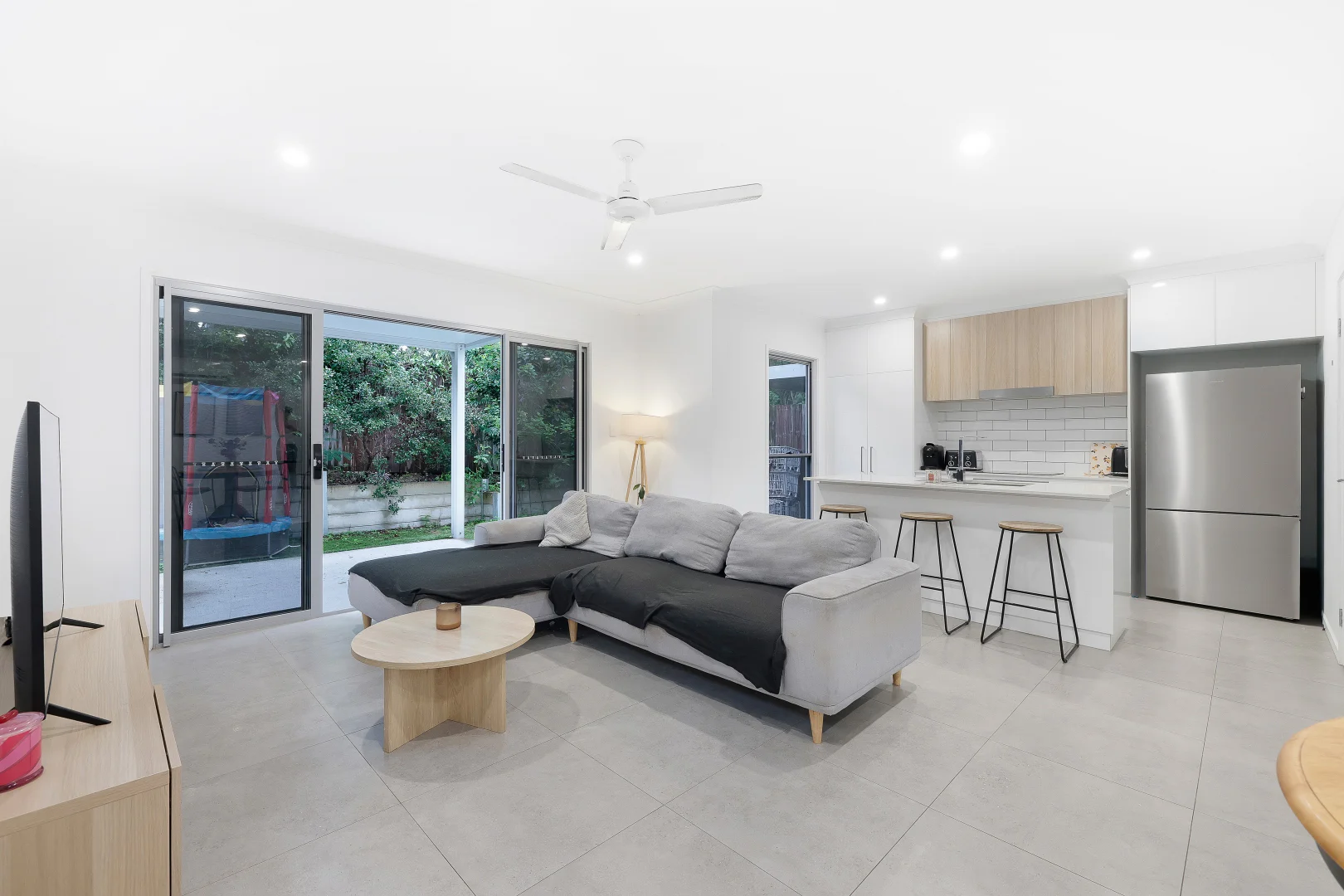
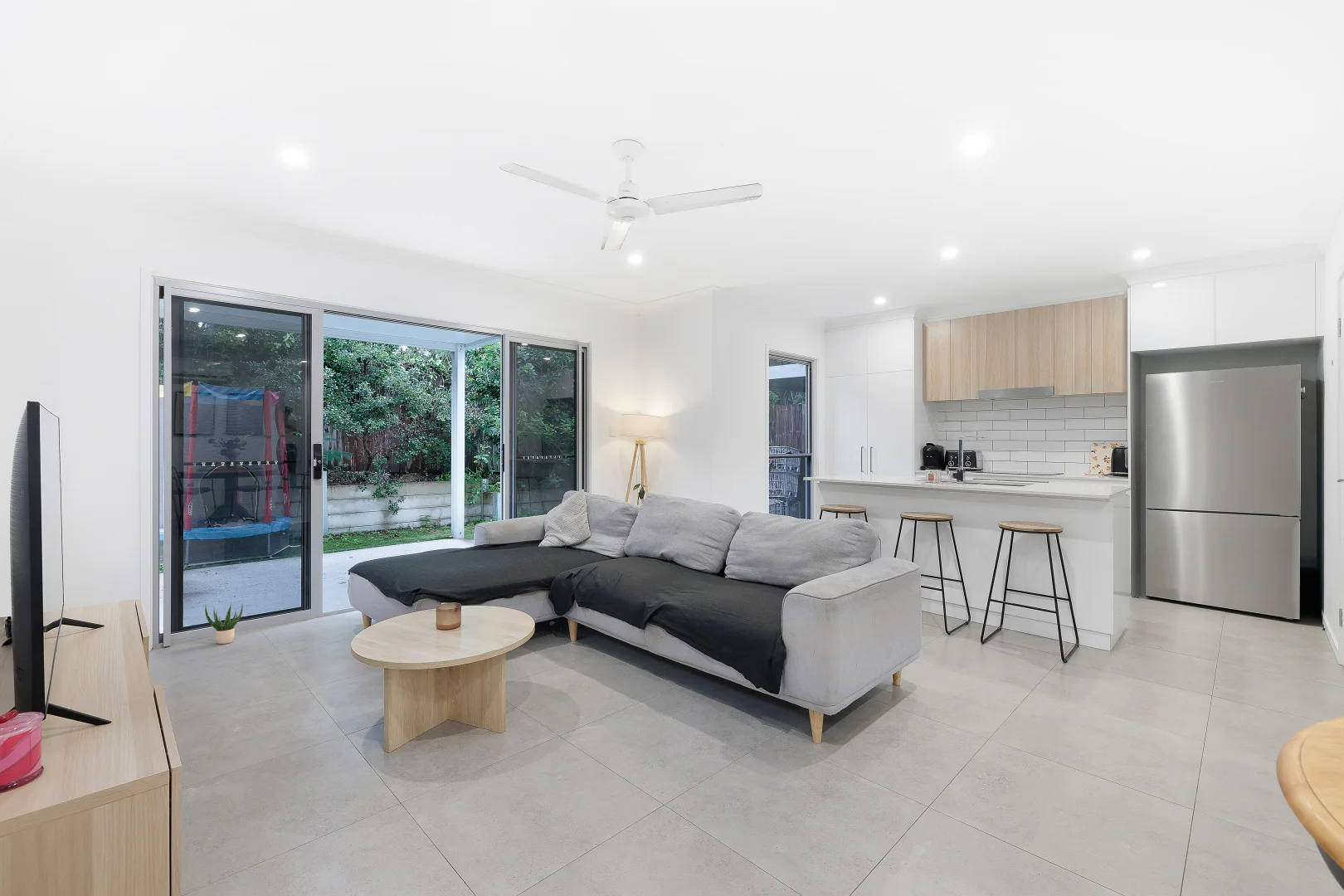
+ potted plant (224, 622)
